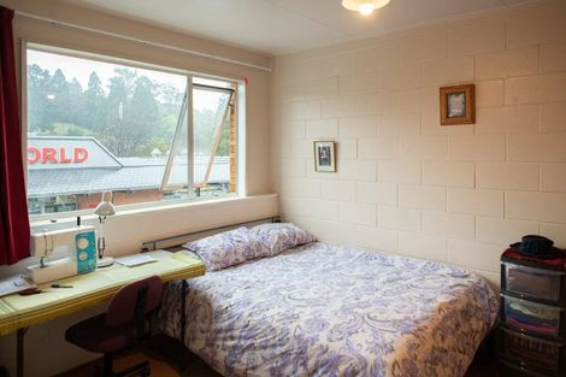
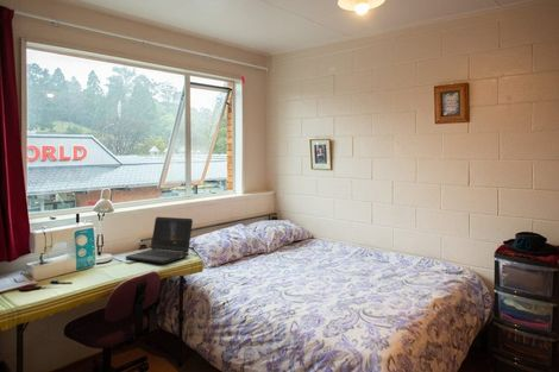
+ laptop computer (158, 238)
